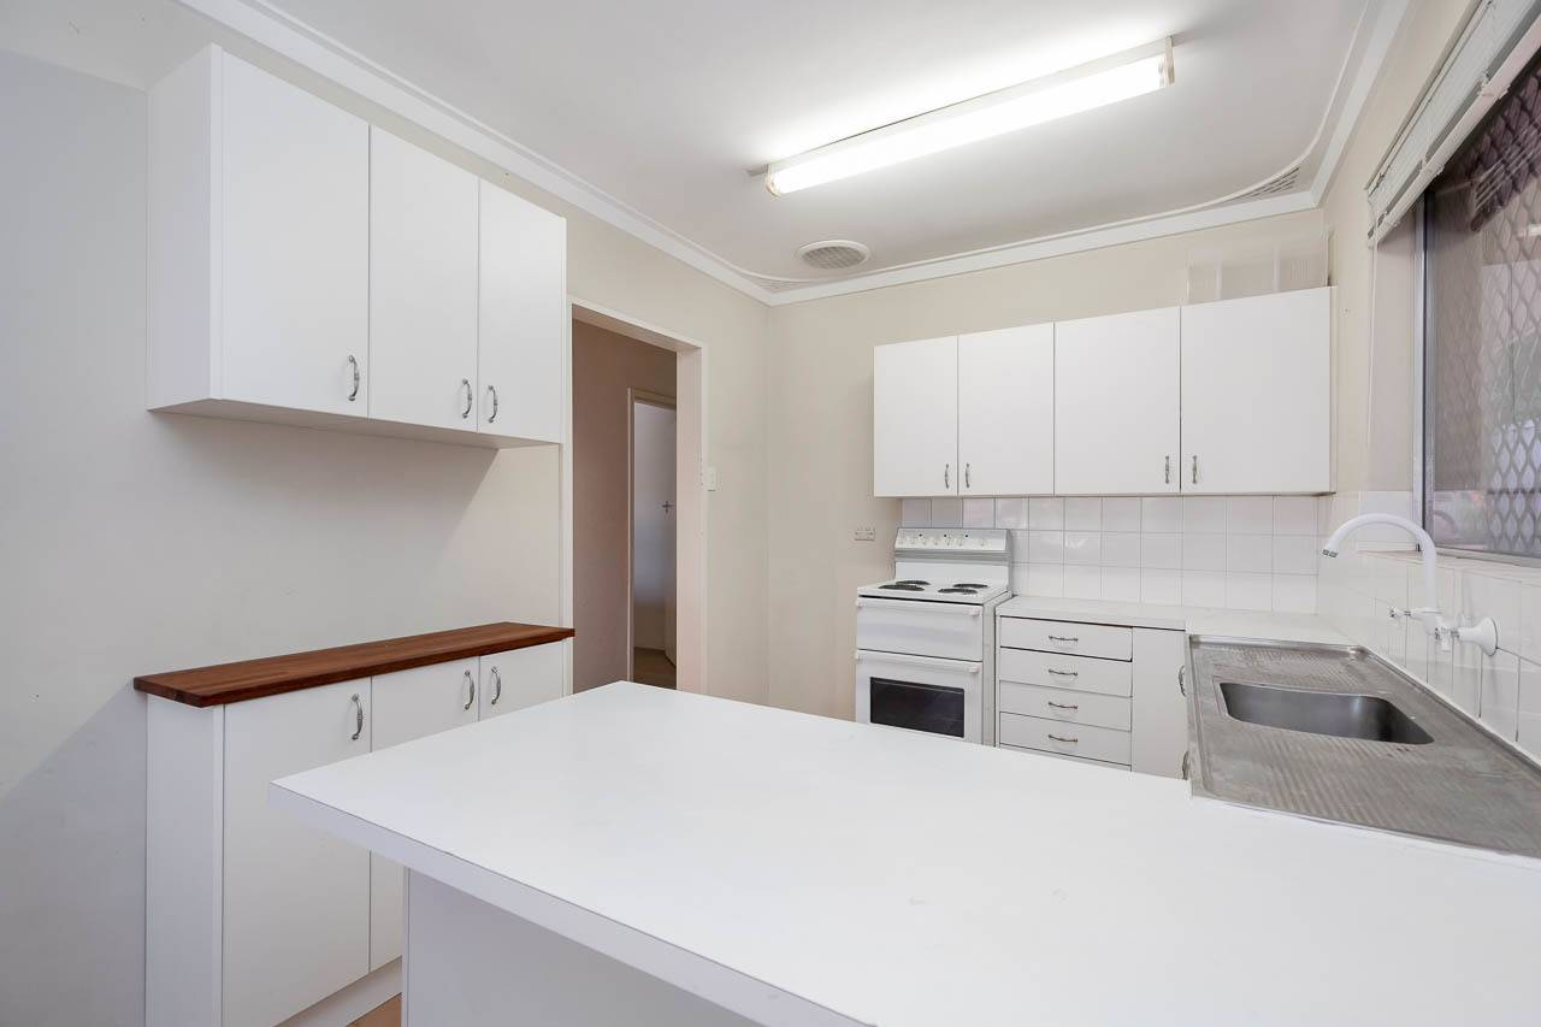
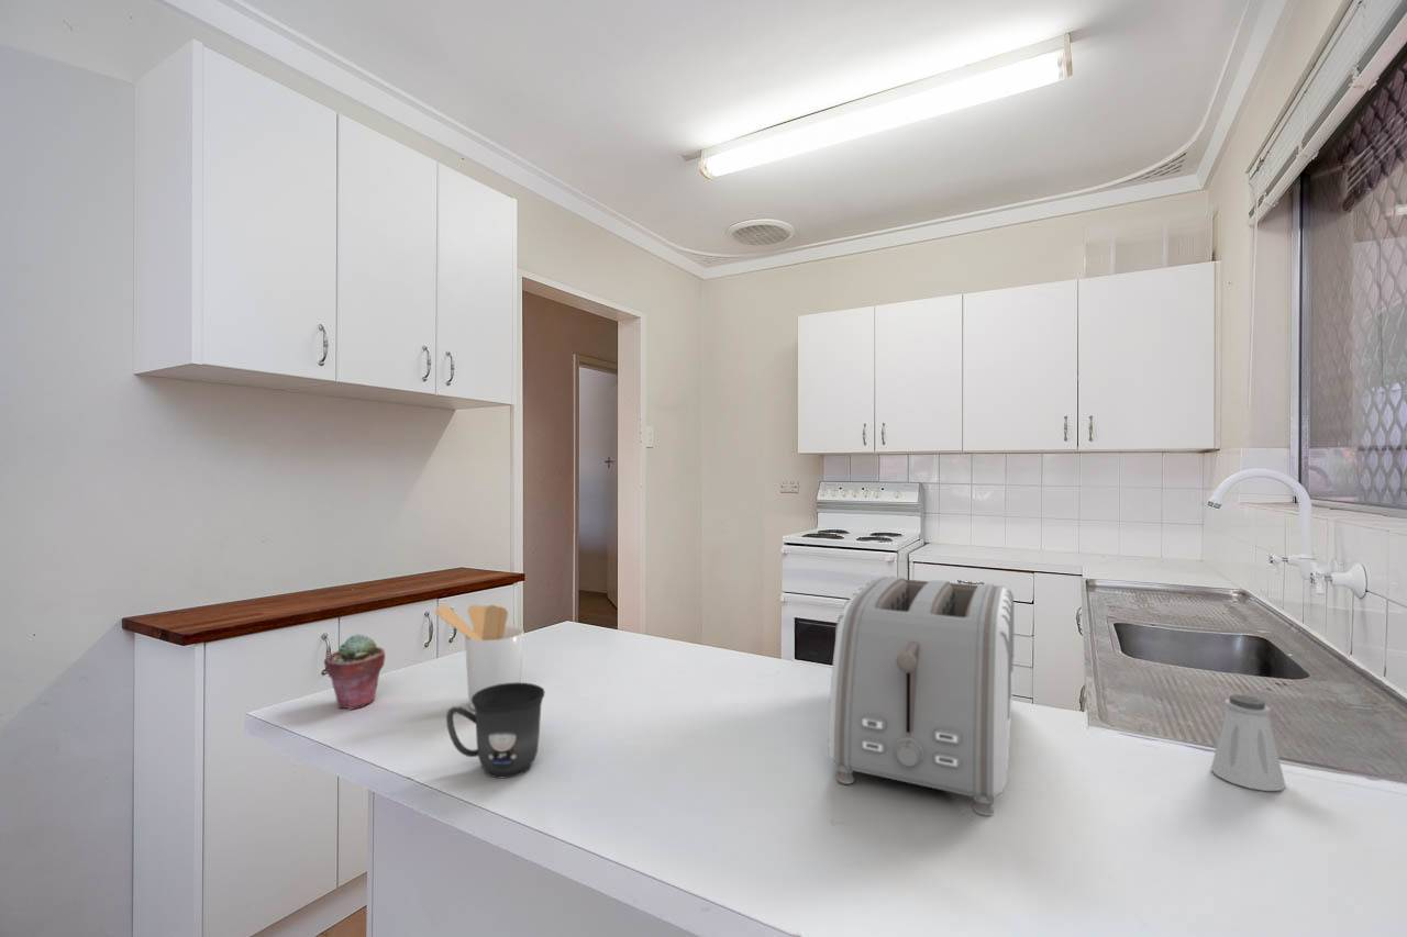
+ mug (495, 732)
+ utensil holder (478, 652)
+ saltshaker (1247, 737)
+ potted succulent (355, 668)
+ toaster (930, 663)
